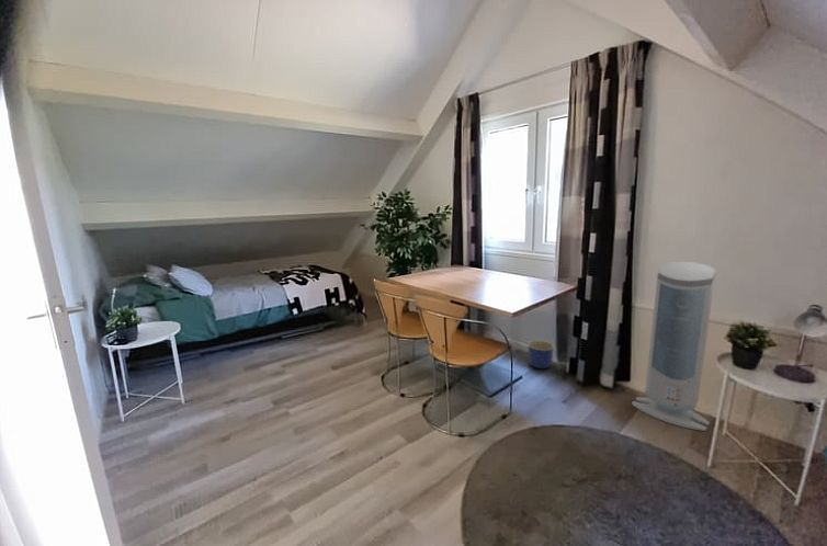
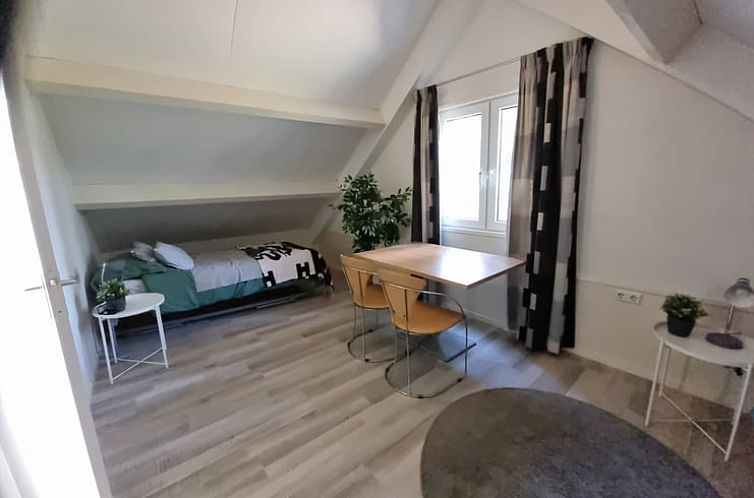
- planter (540, 355)
- air purifier (677, 341)
